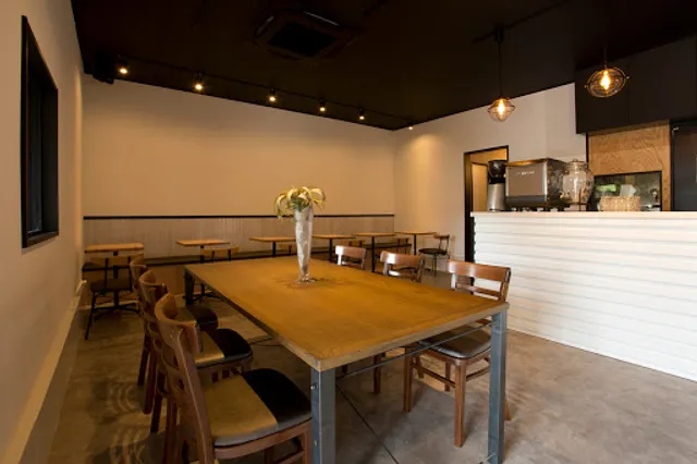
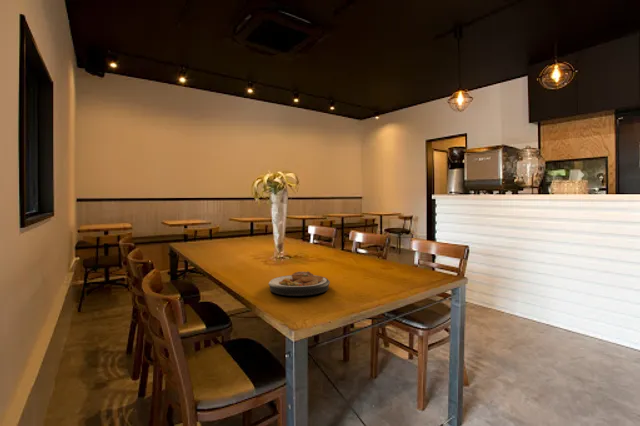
+ plate (299, 281)
